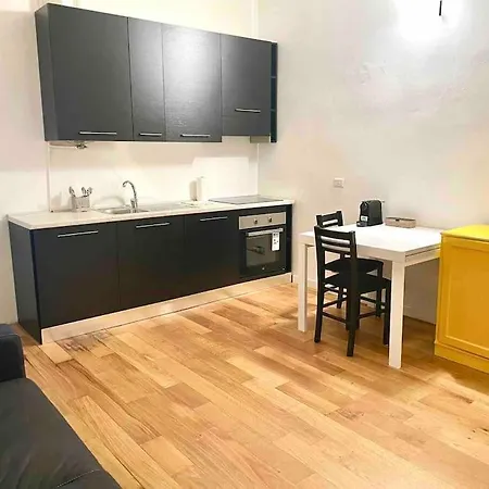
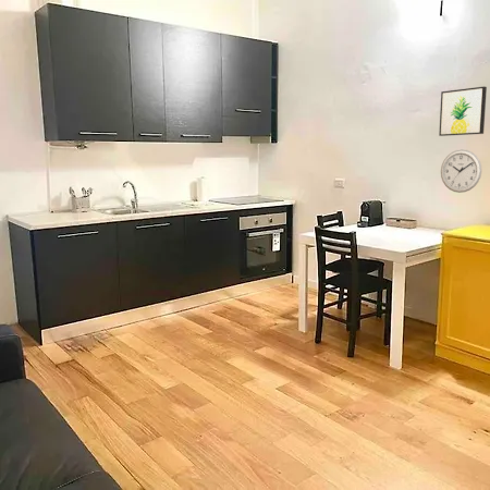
+ wall clock (460, 171)
+ wall art (462, 112)
